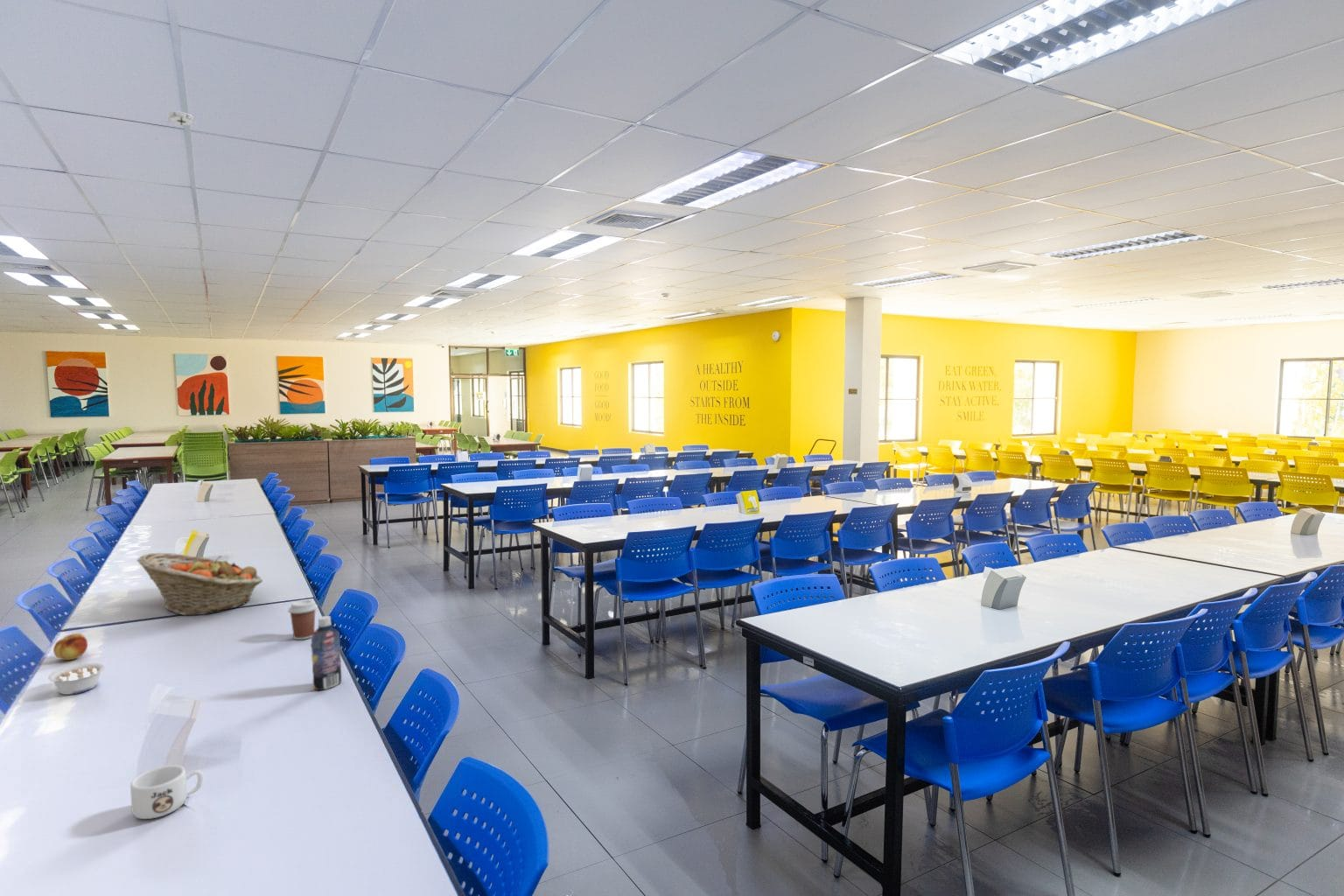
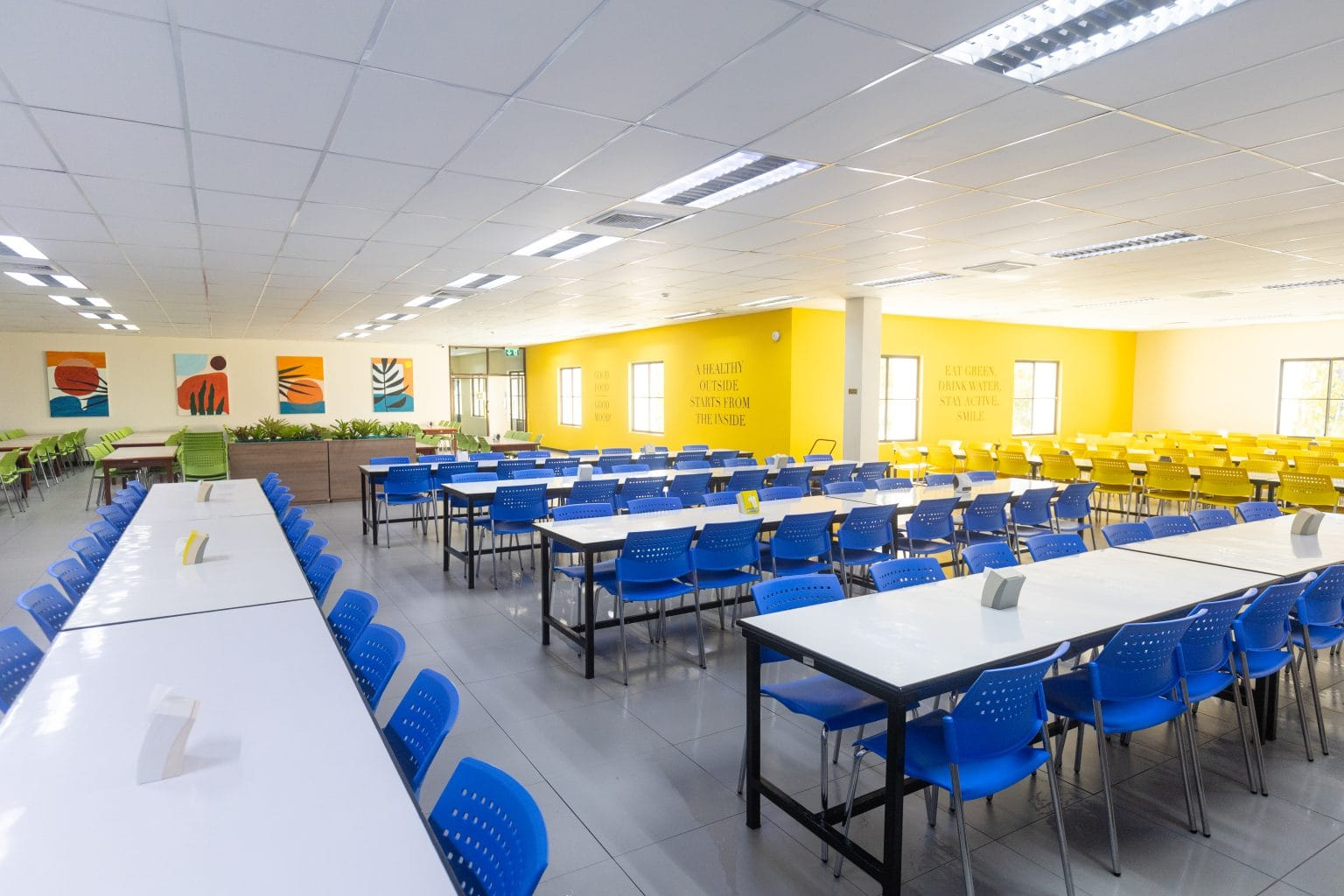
- bottle (326, 651)
- fruit (70, 647)
- smoke detector (180, 118)
- fruit basket (201, 578)
- mug (168, 789)
- coffee cup (303, 620)
- legume (77, 678)
